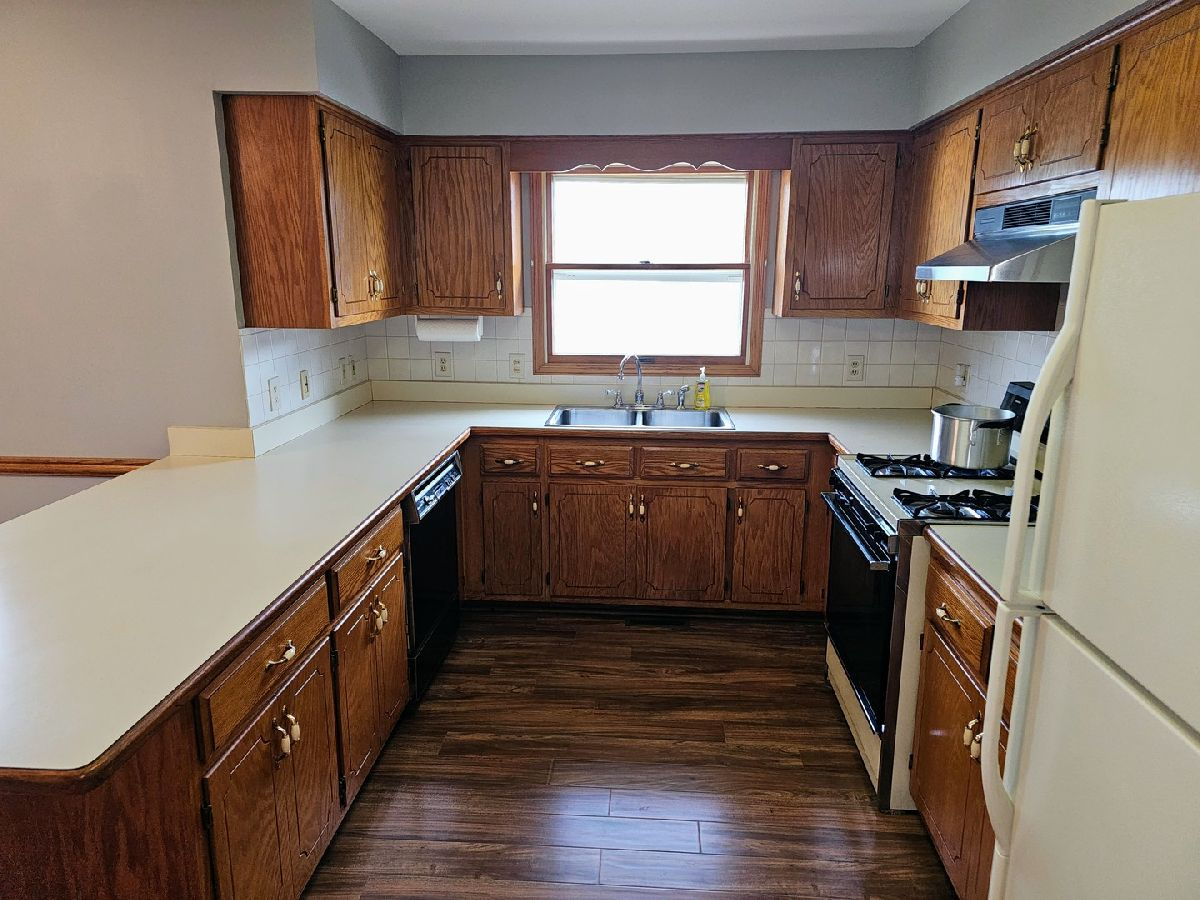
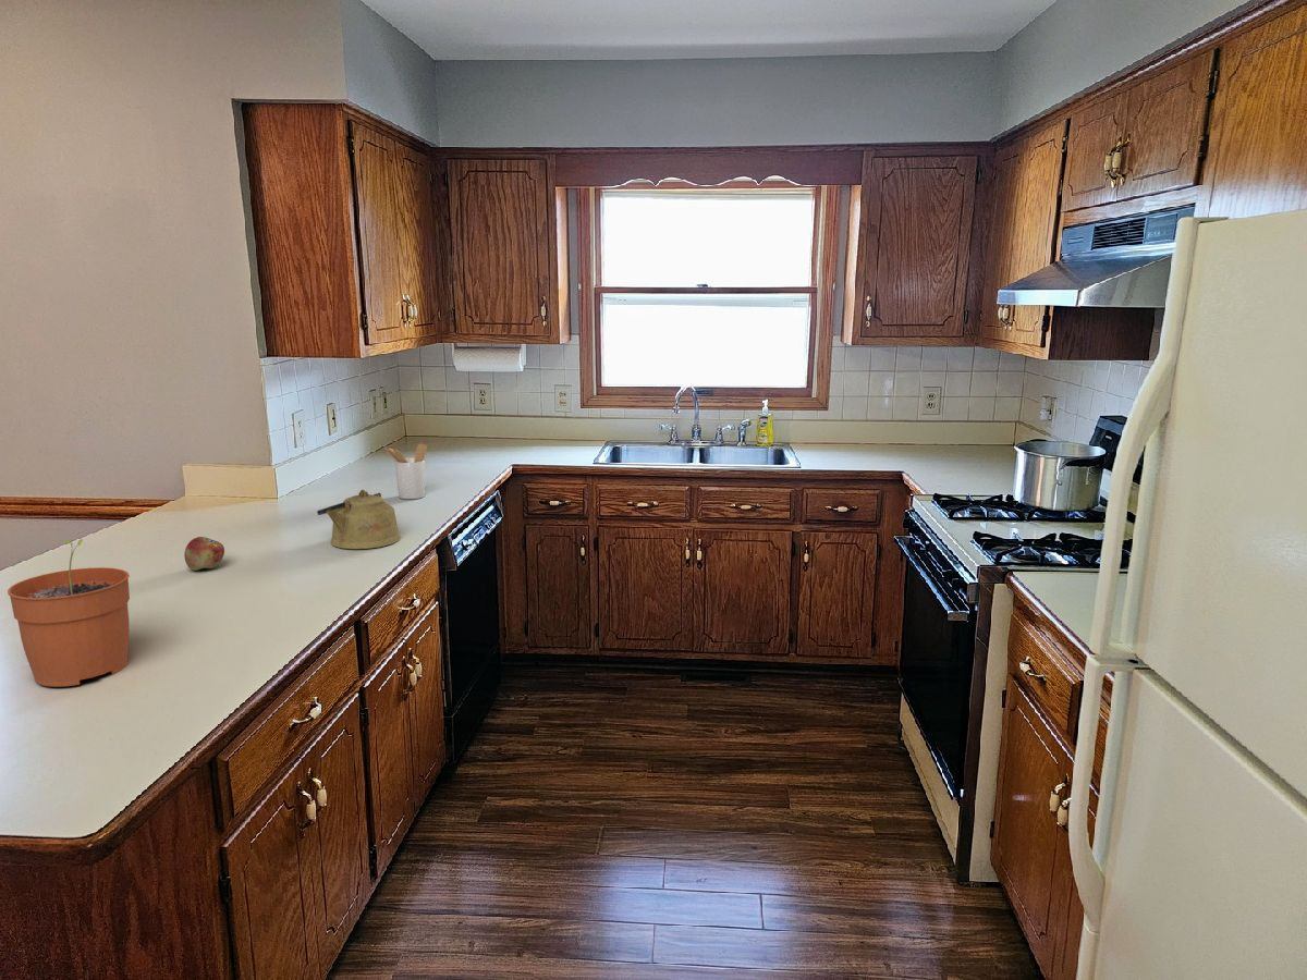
+ fruit (204, 553)
+ utensil holder (405, 470)
+ plant pot (73, 603)
+ kettle (358, 516)
